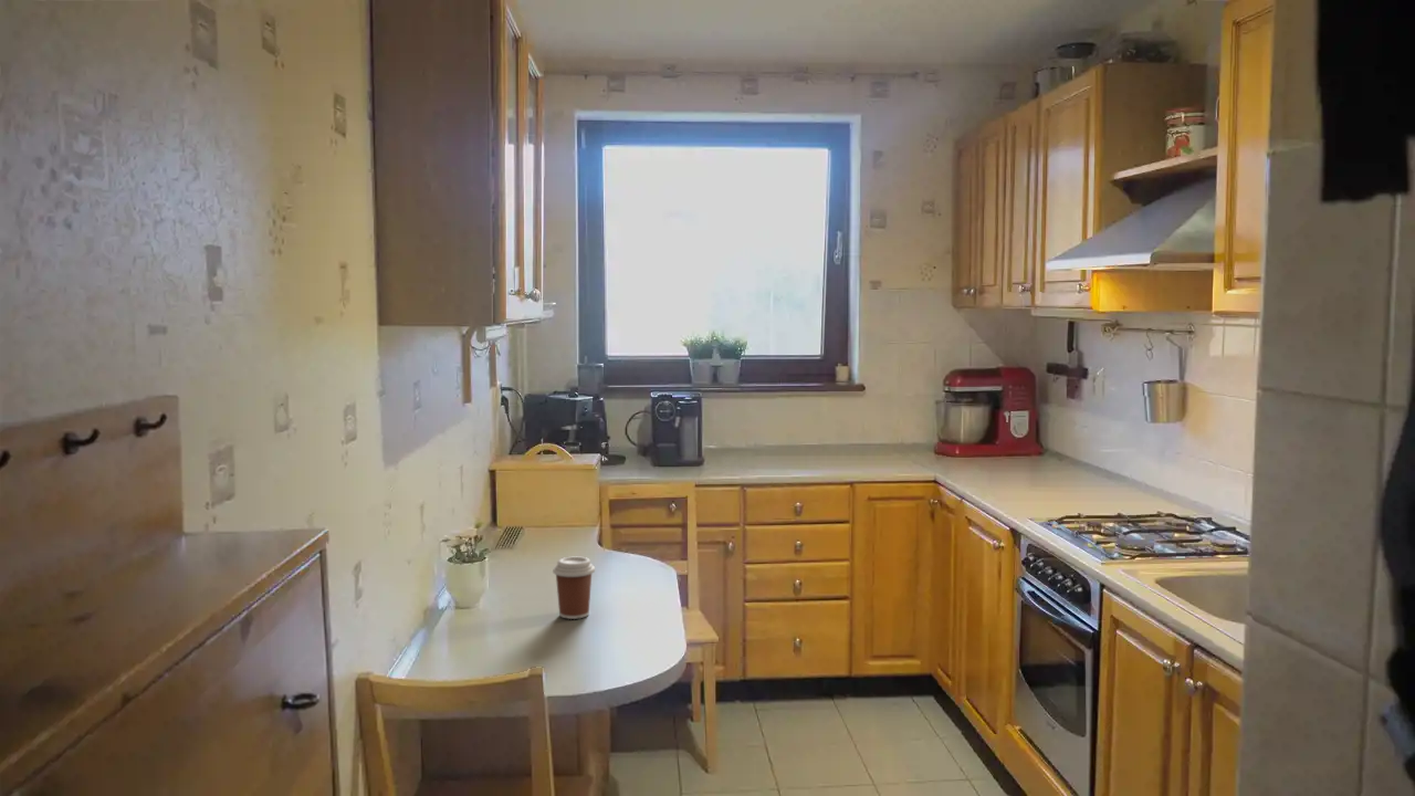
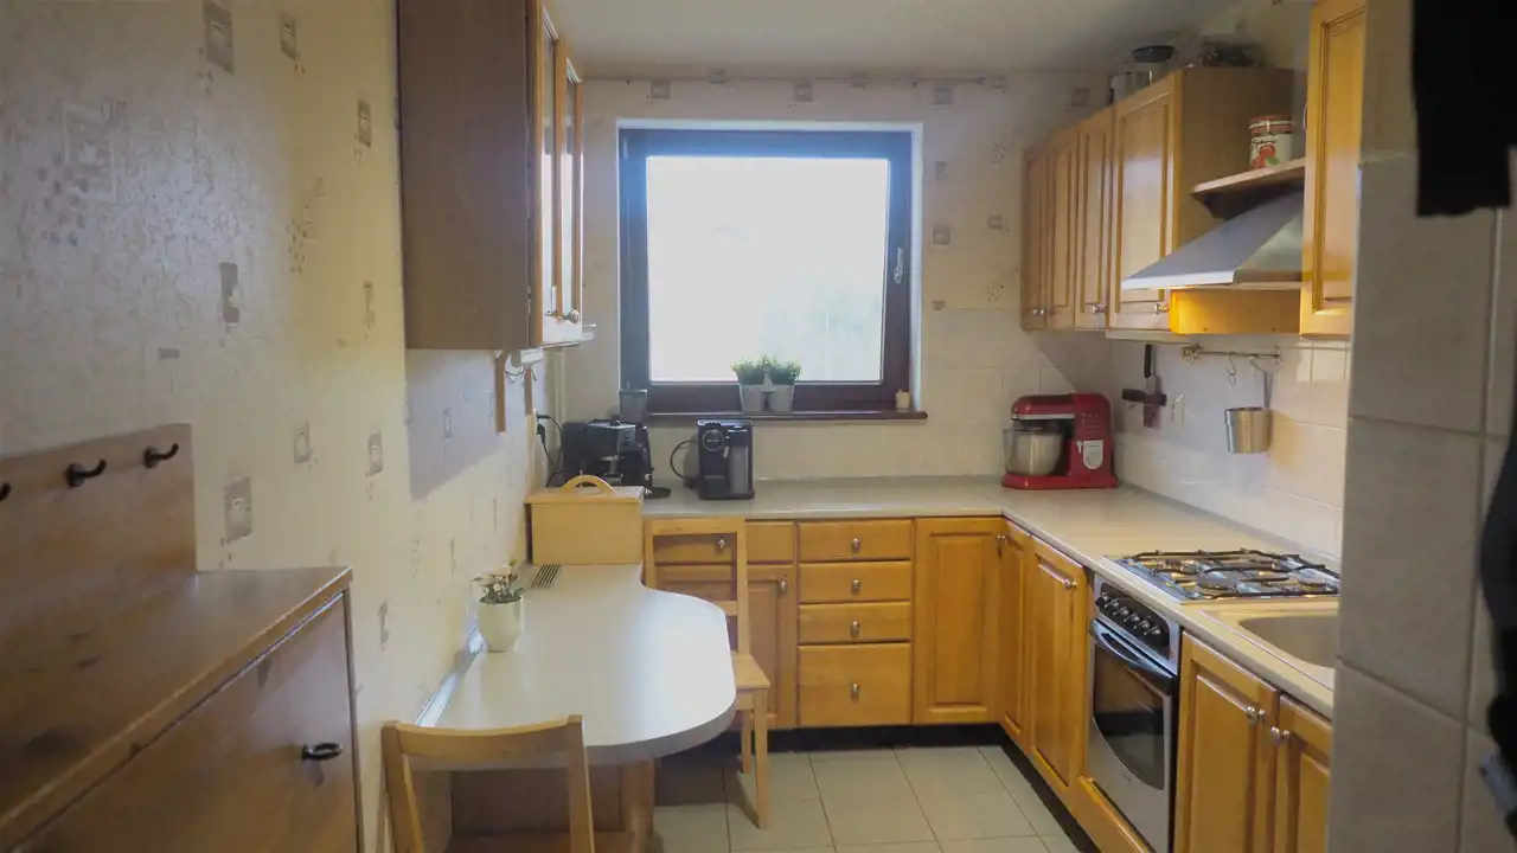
- coffee cup (574, 587)
